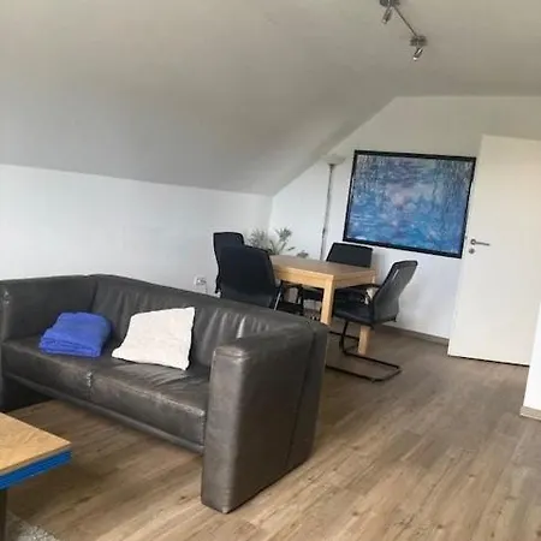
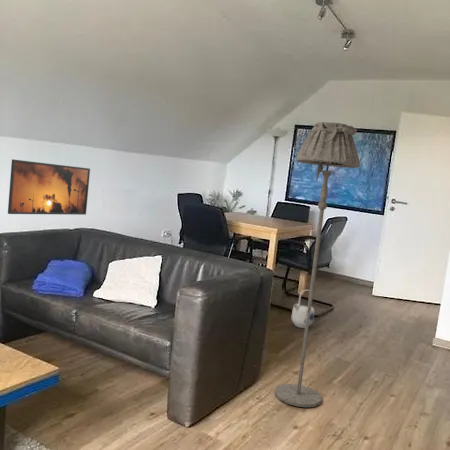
+ teapot (302, 308)
+ floor lamp (314, 263)
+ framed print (52, 189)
